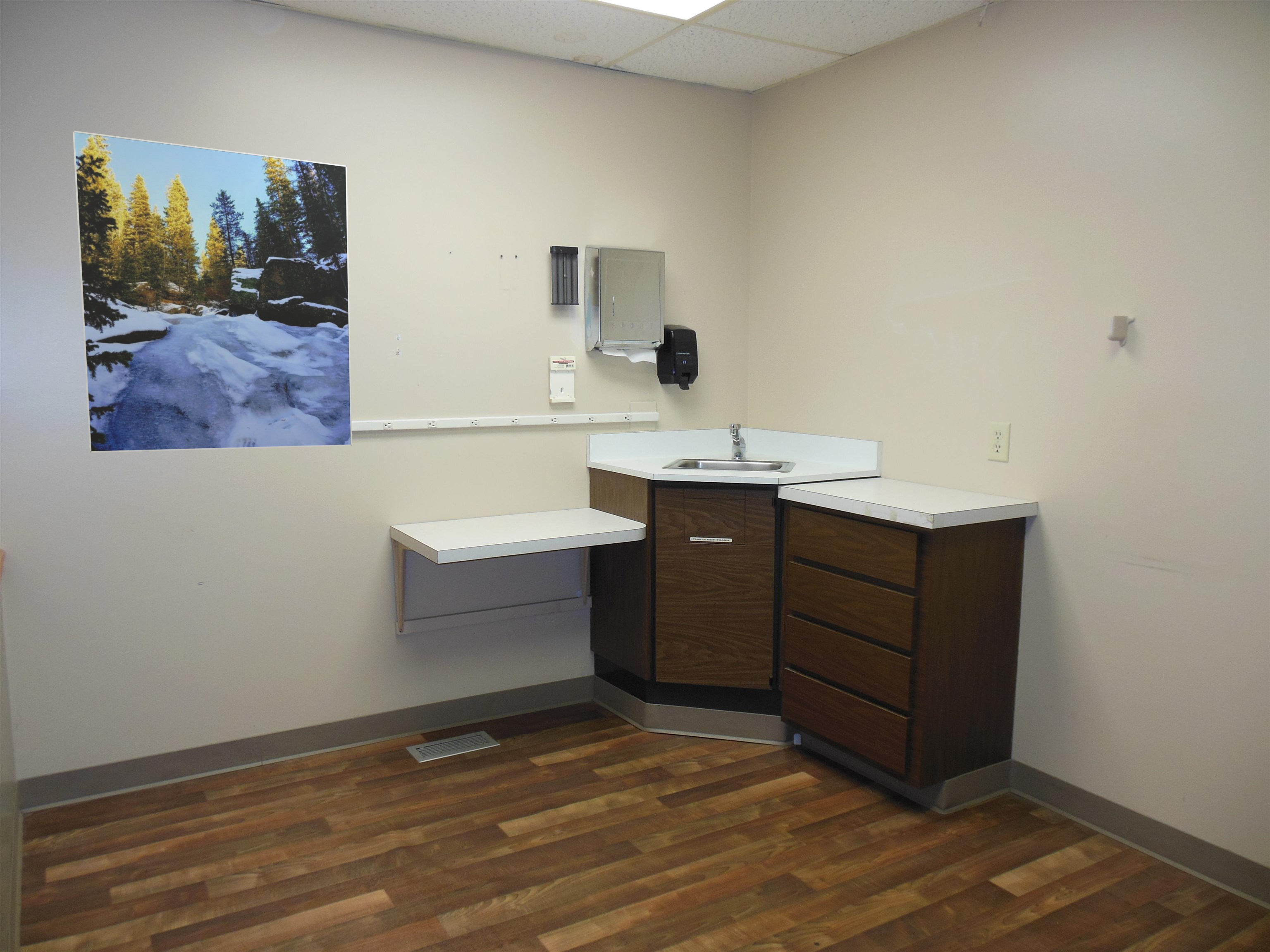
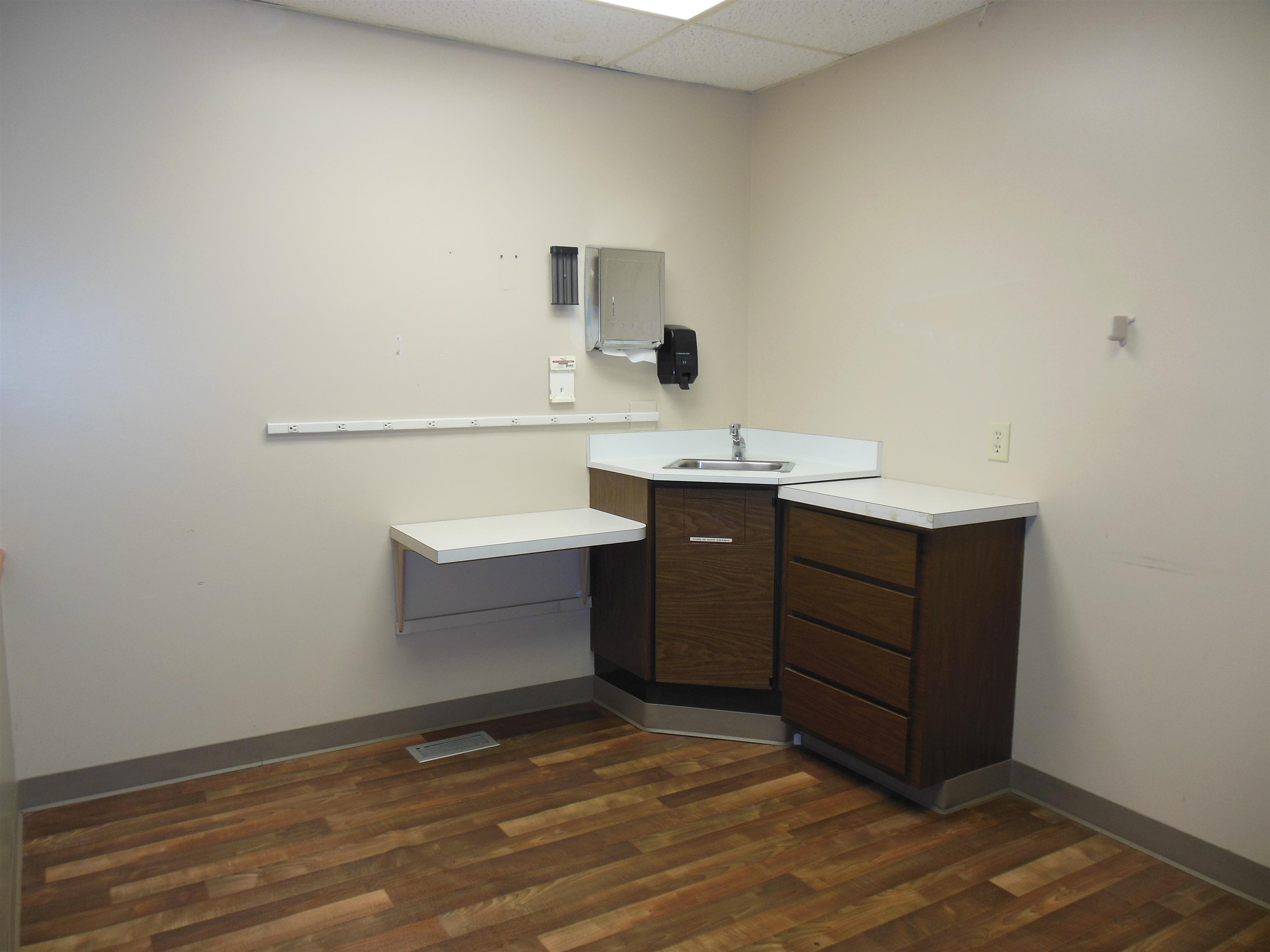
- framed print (224, 302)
